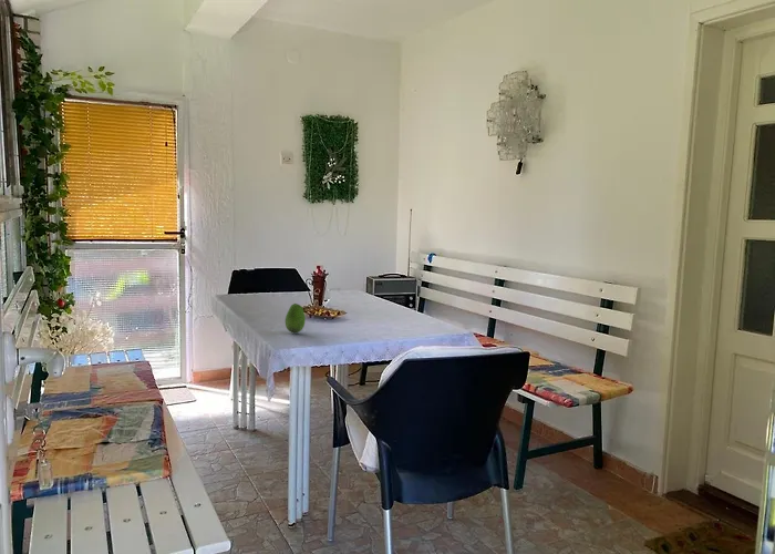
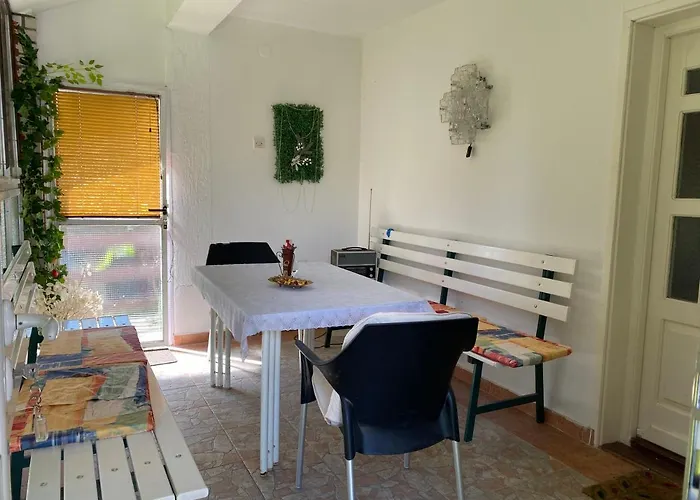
- fruit (294, 317)
